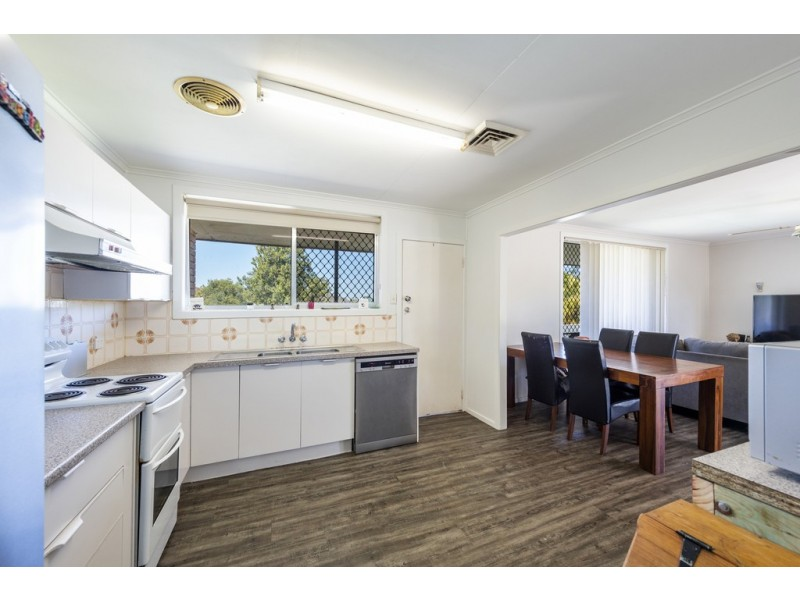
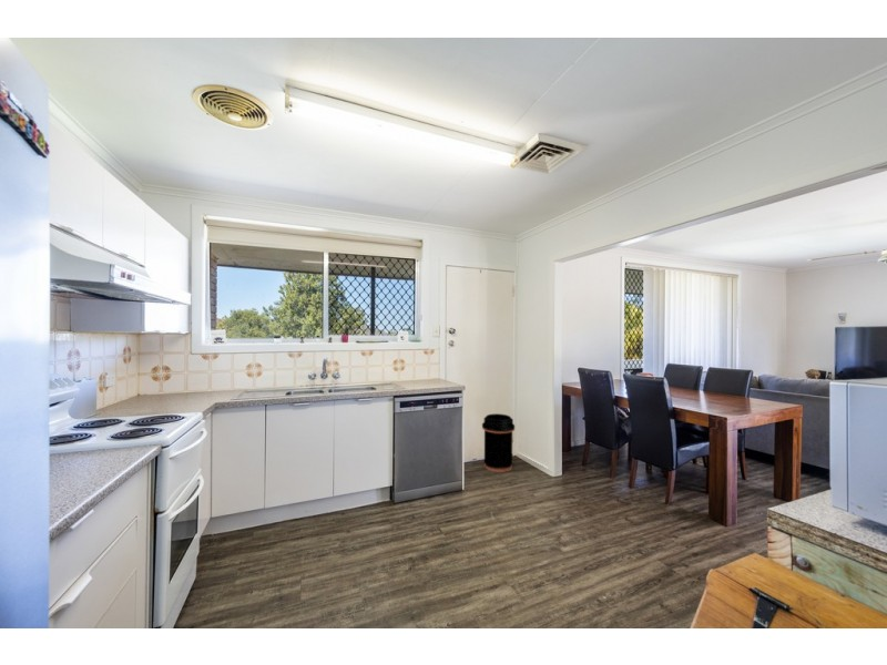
+ trash can (498, 441)
